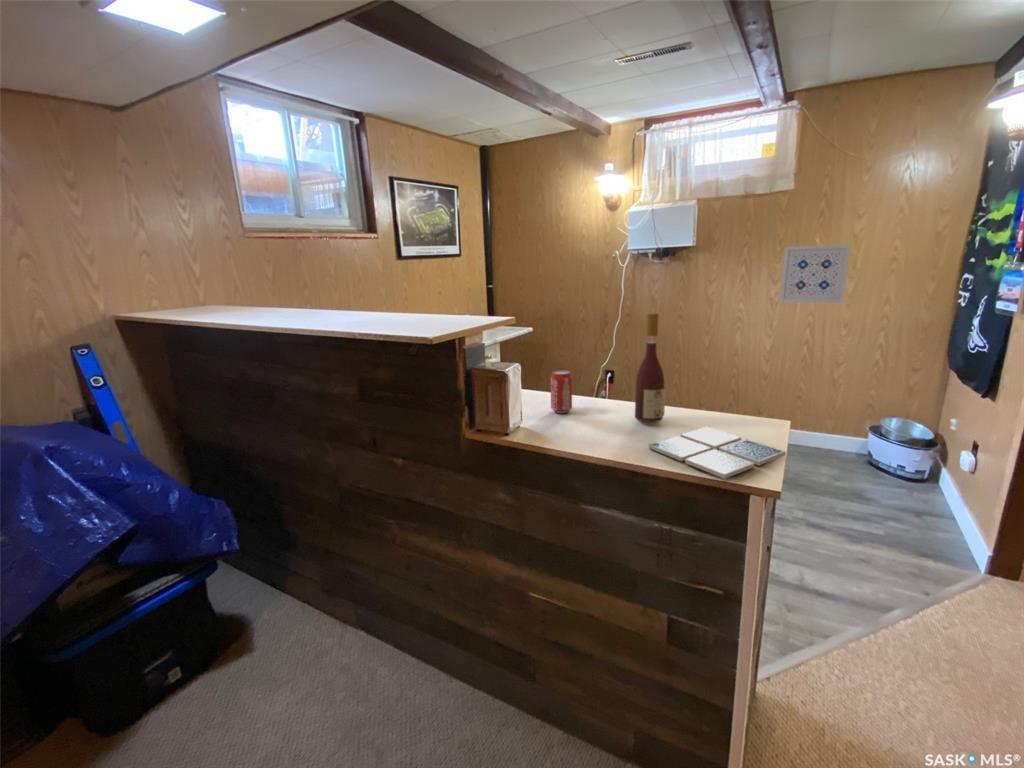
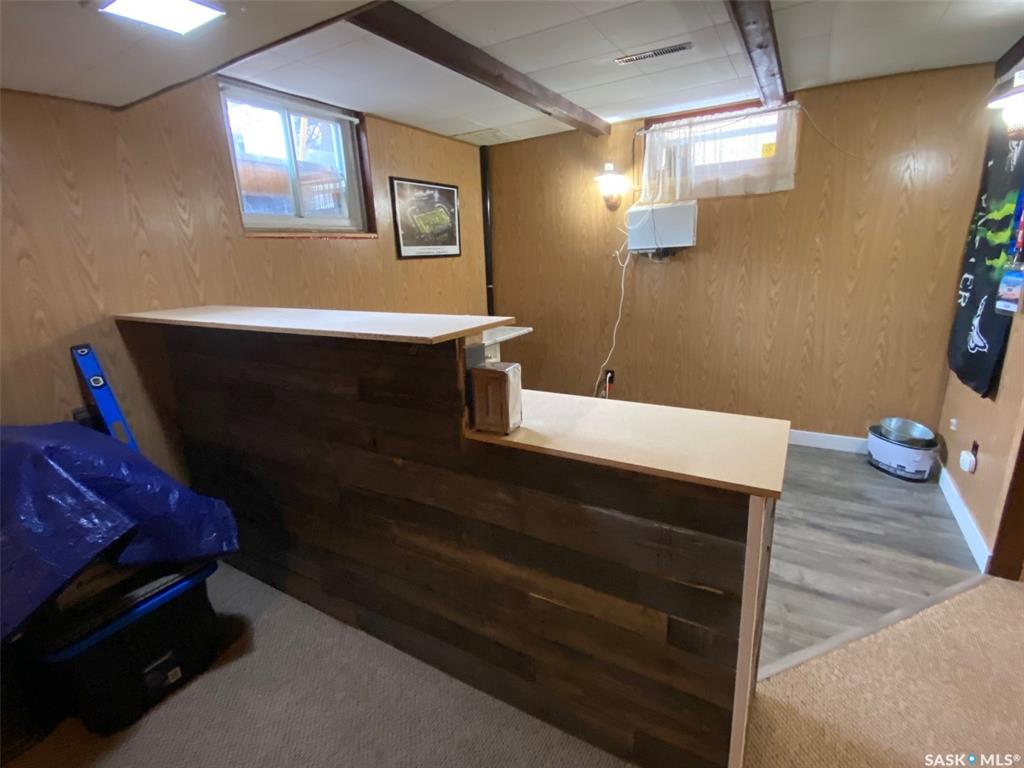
- drink coaster (714, 449)
- beverage can (561, 391)
- wine bottle (650, 368)
- wall art (813, 274)
